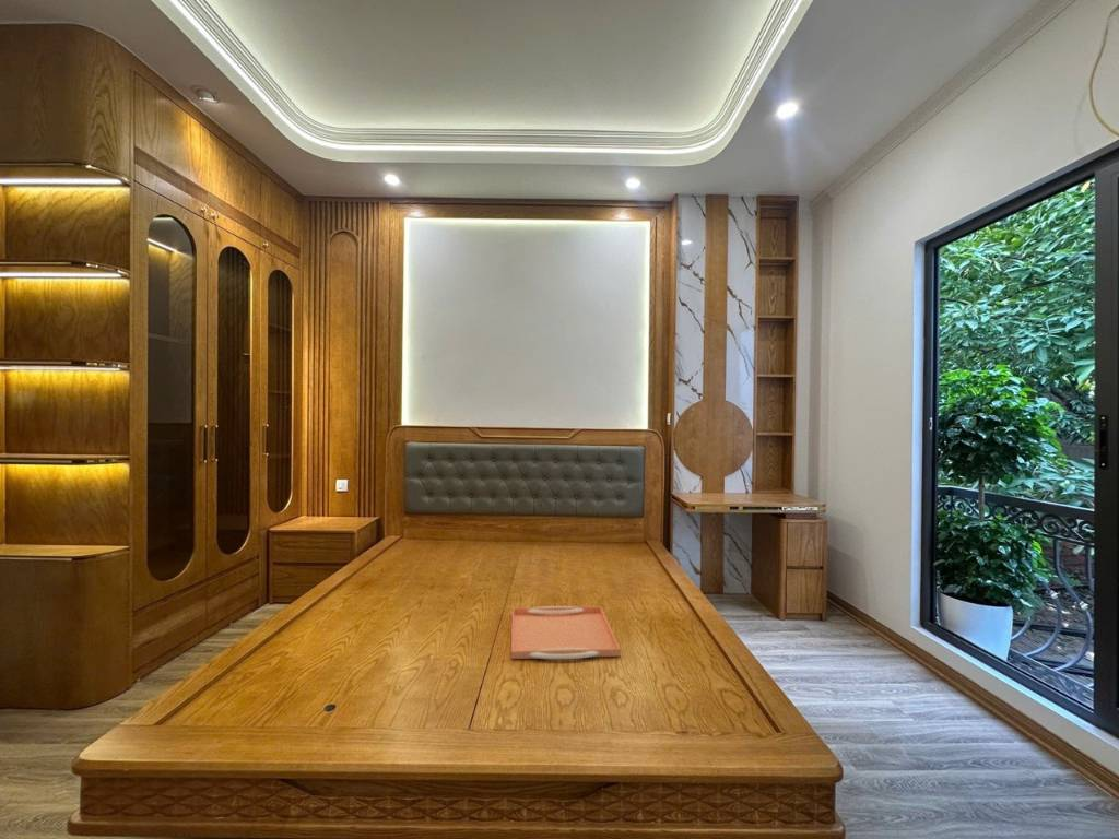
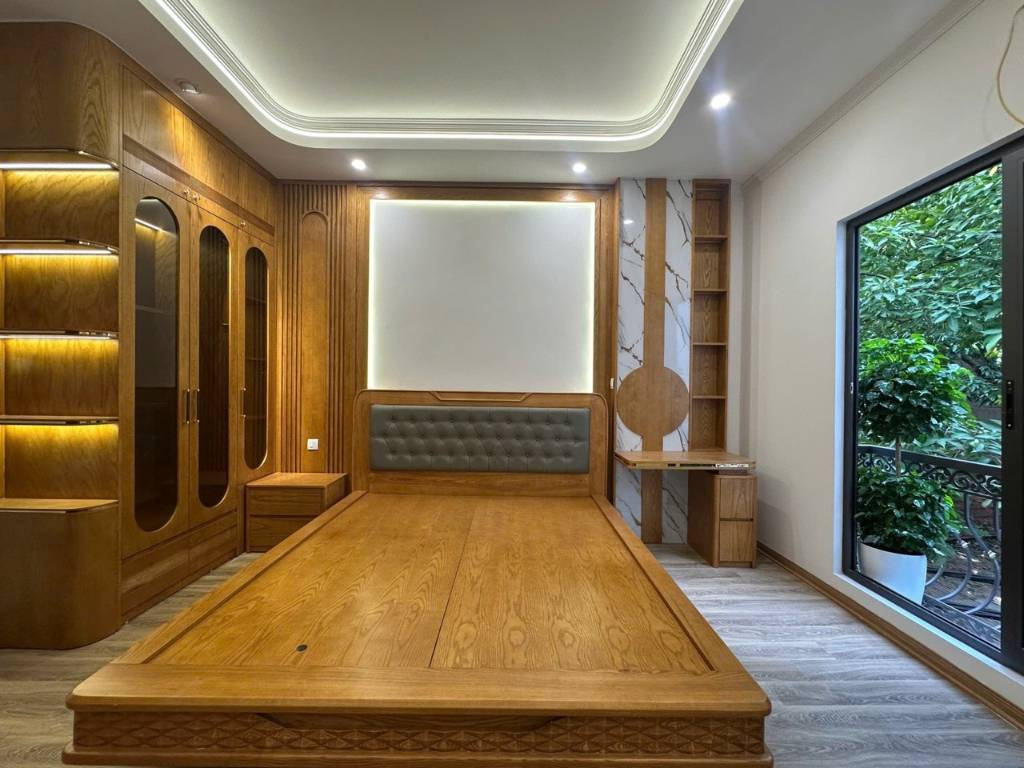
- serving tray (561, 629)
